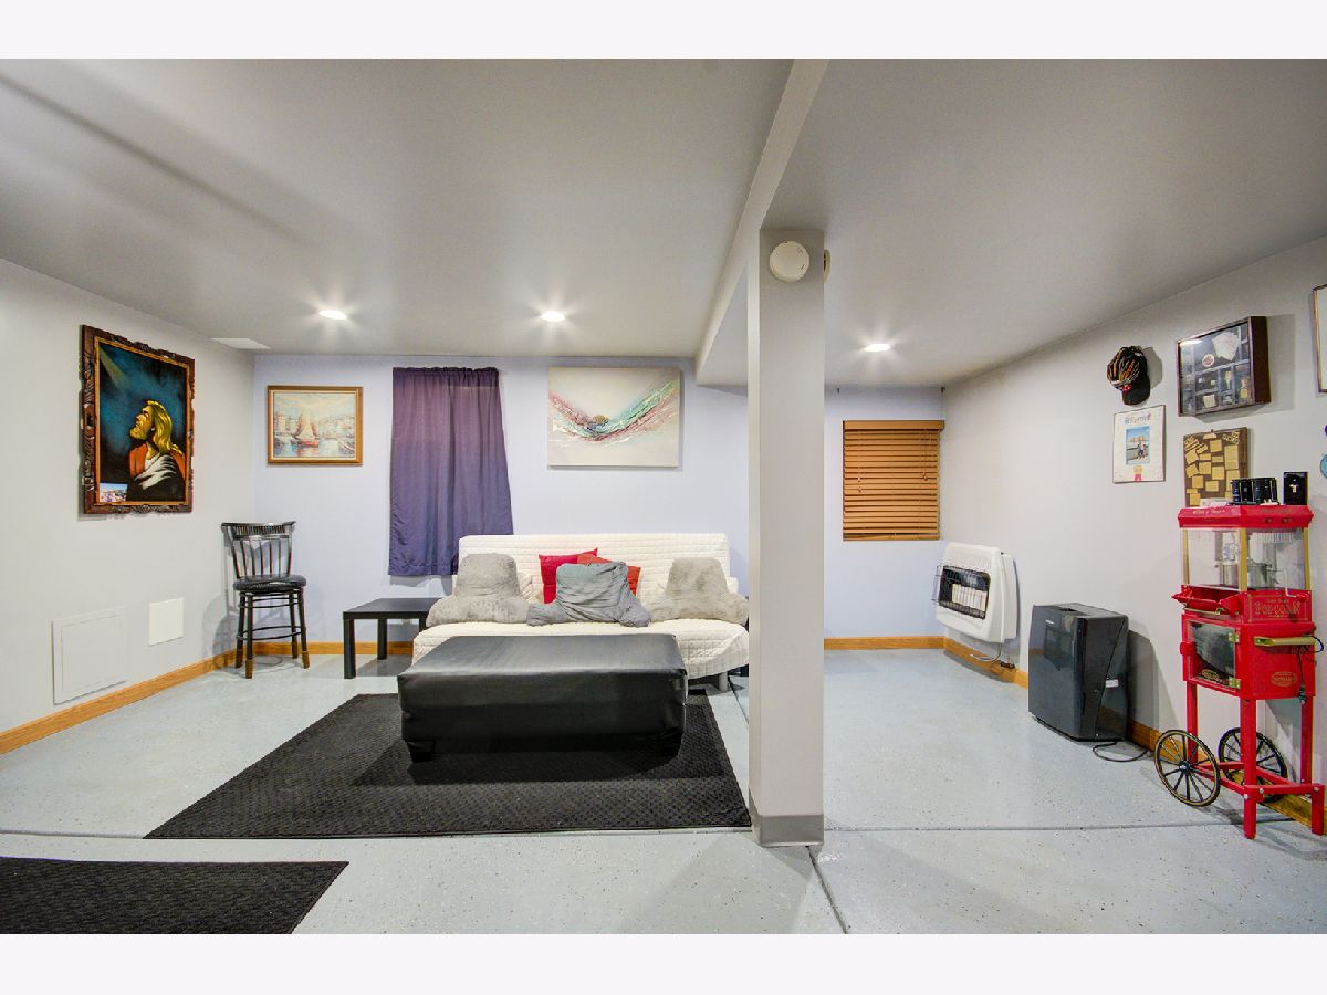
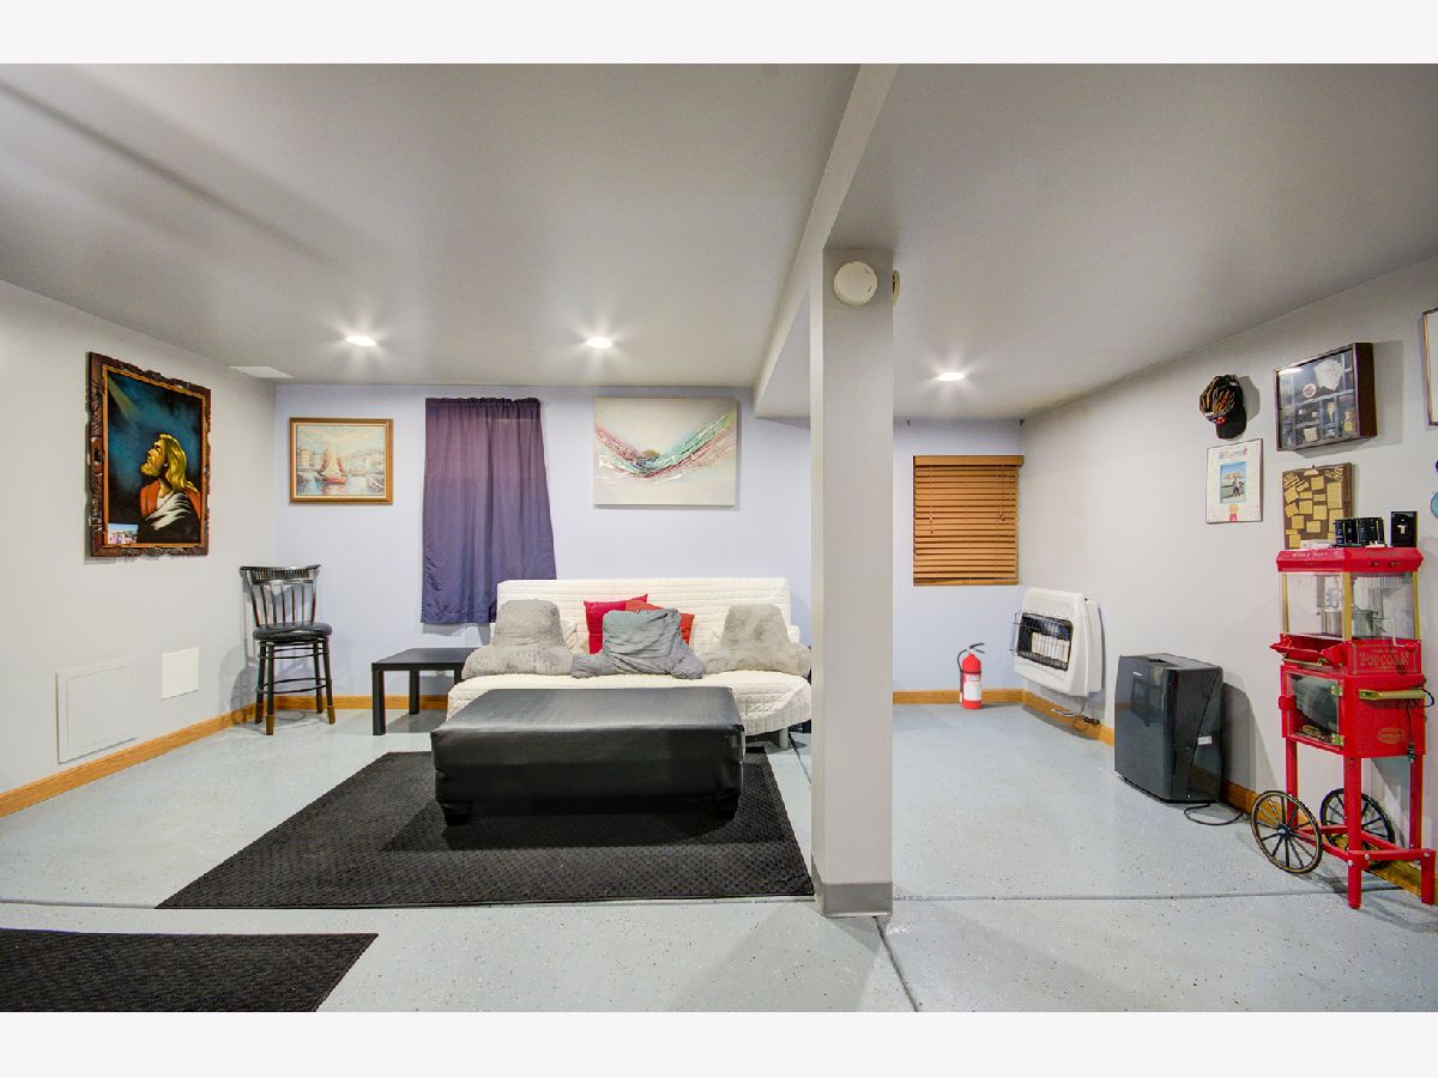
+ fire extinguisher (971, 674)
